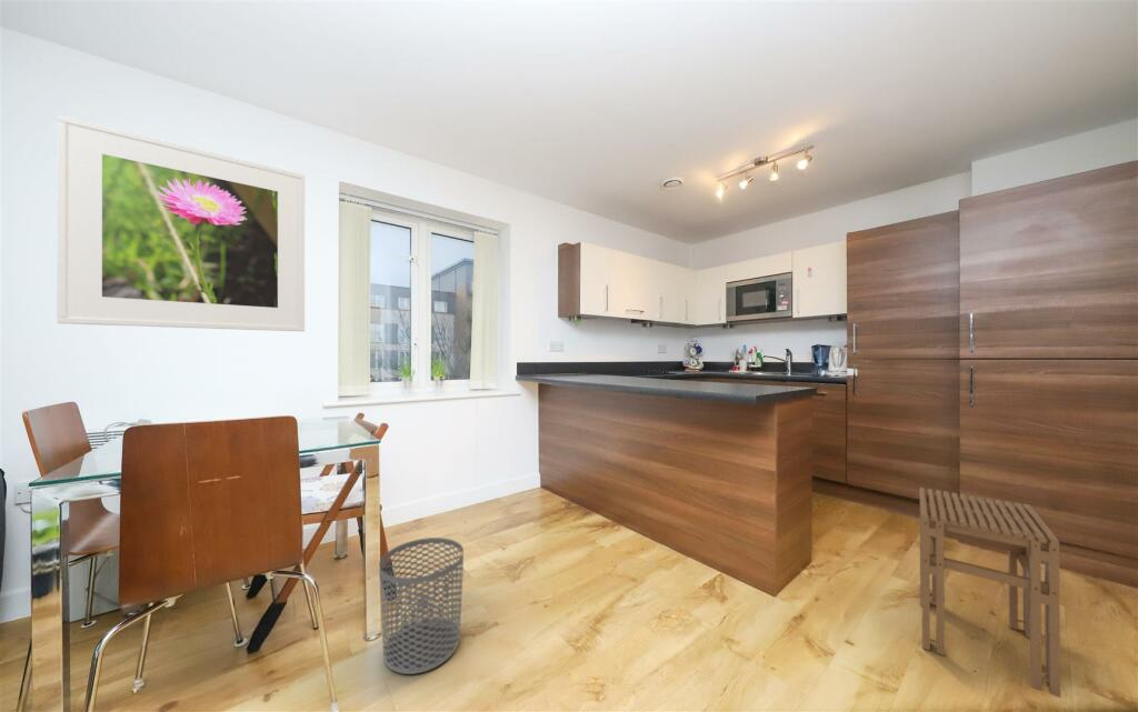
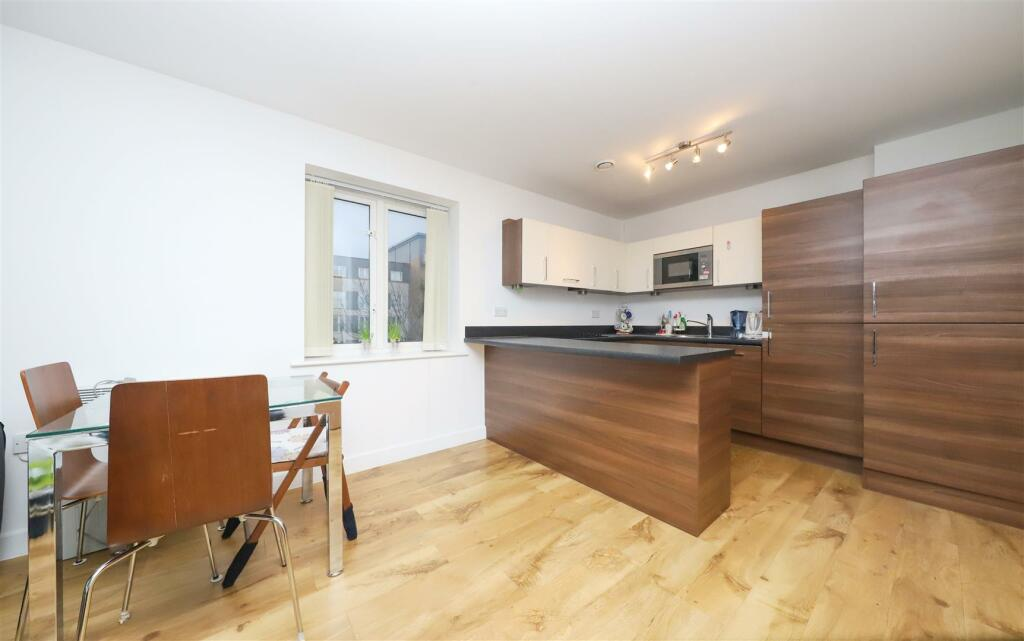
- waste bin (422, 601)
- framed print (199, 239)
- stool (978, 574)
